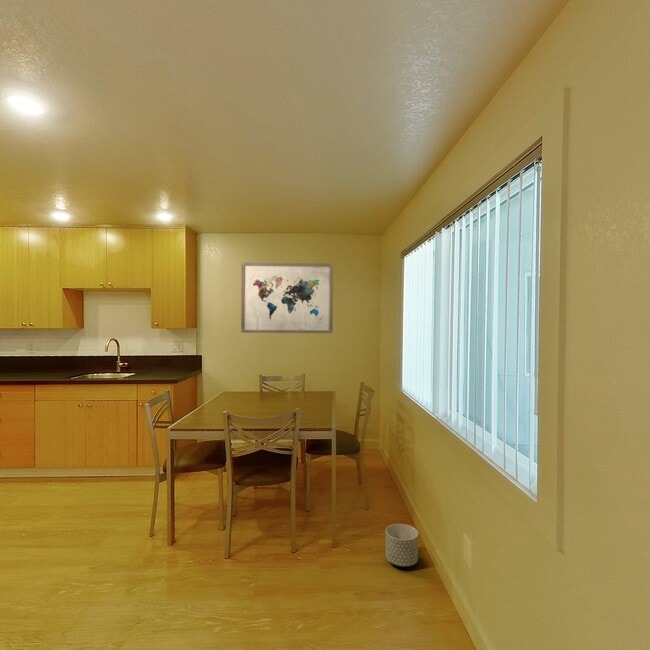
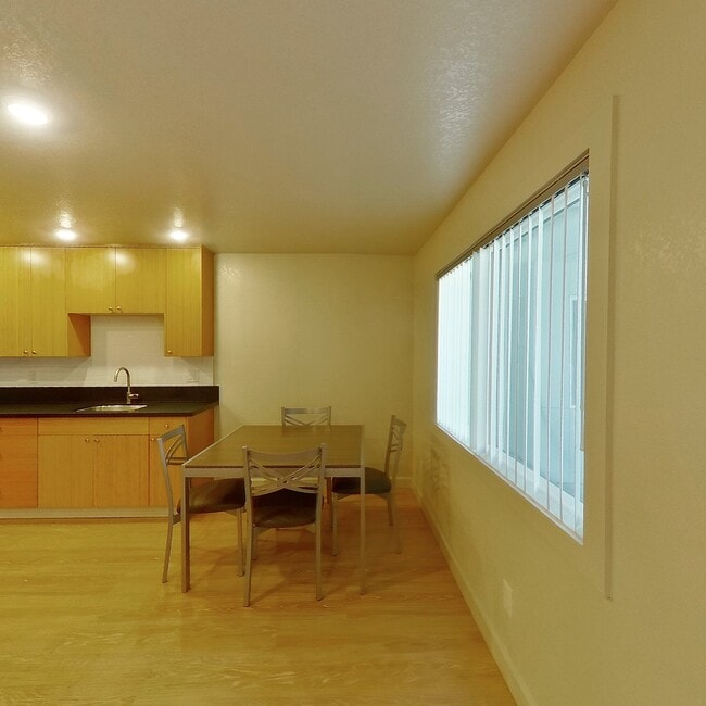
- planter (401, 546)
- wall art (287, 298)
